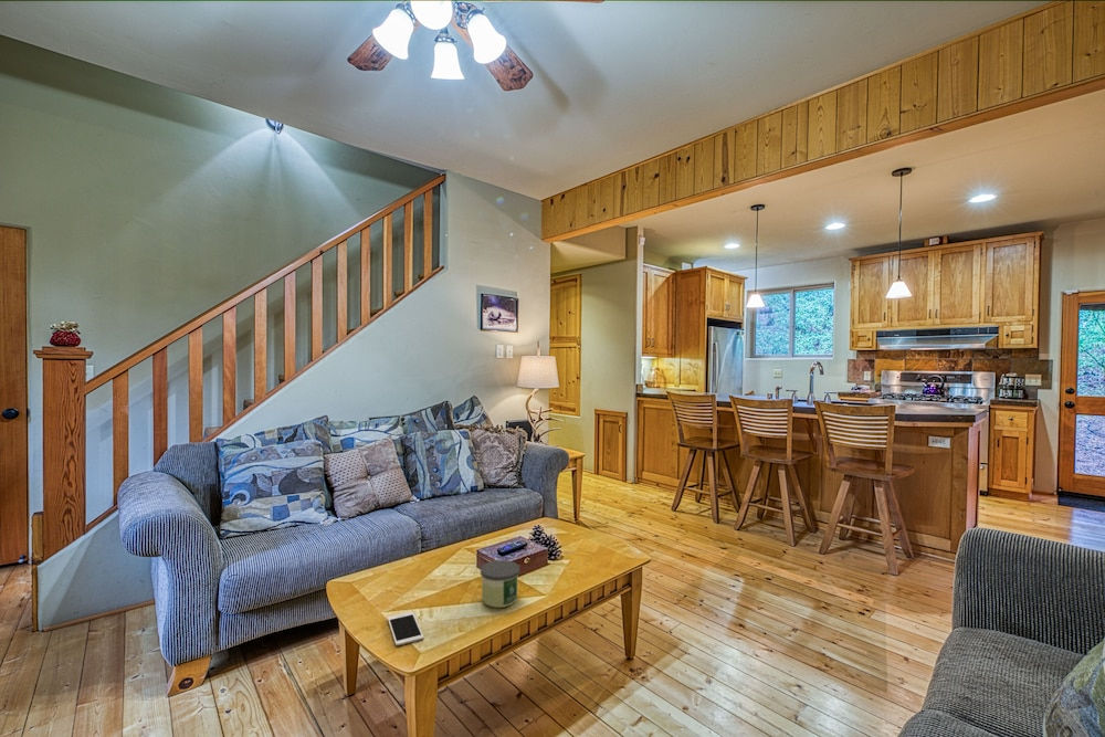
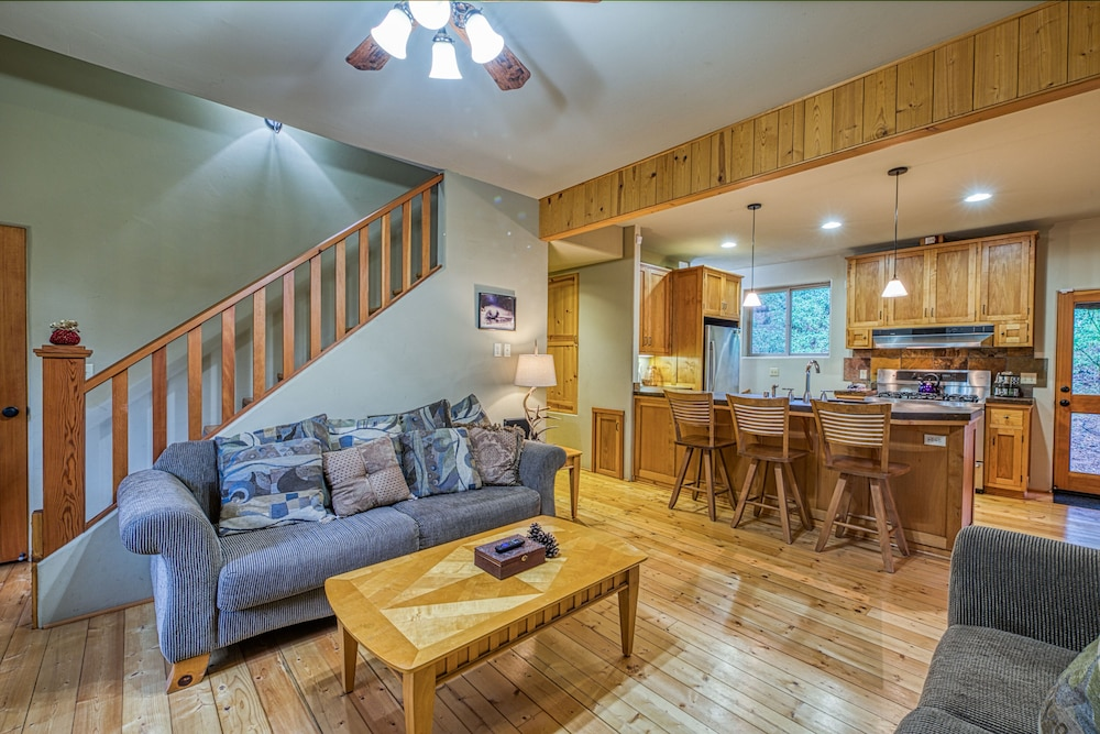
- candle (499, 583)
- cell phone (404, 628)
